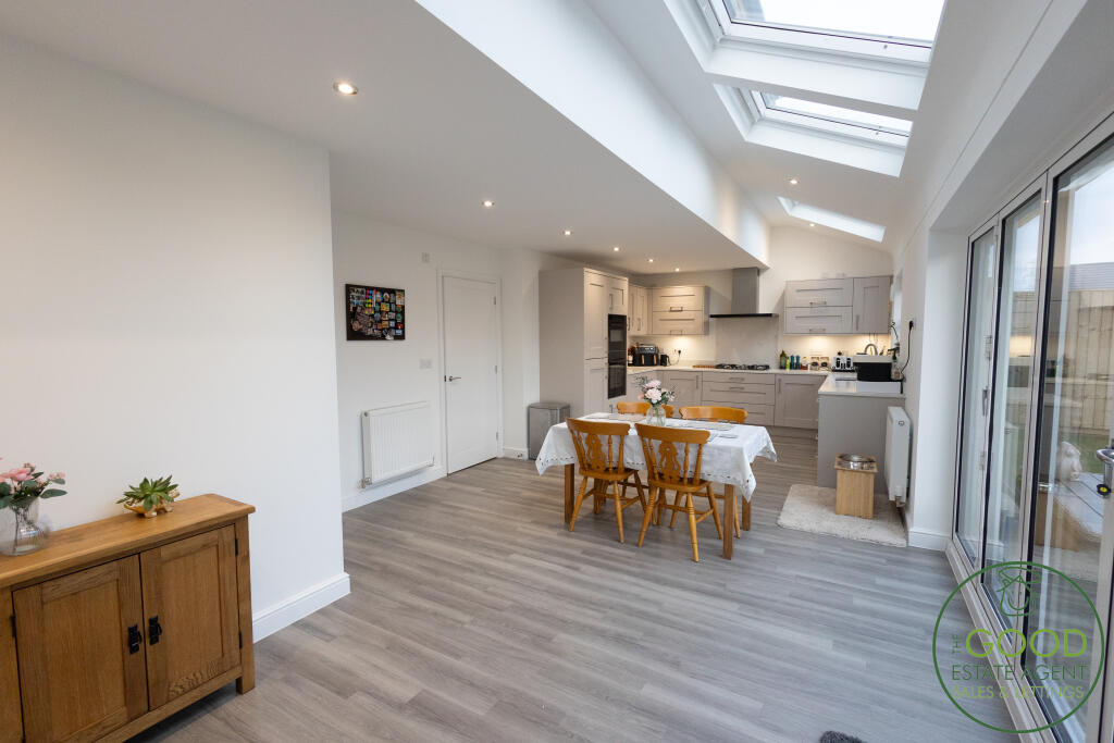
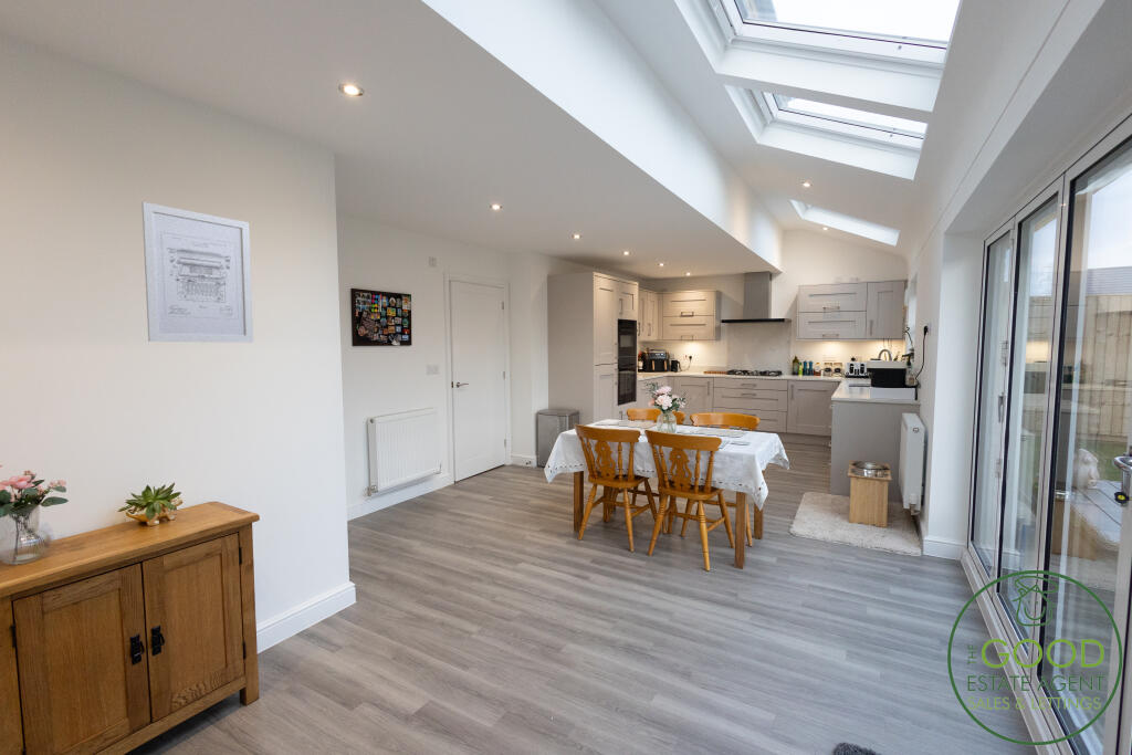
+ wall art (201, 277)
